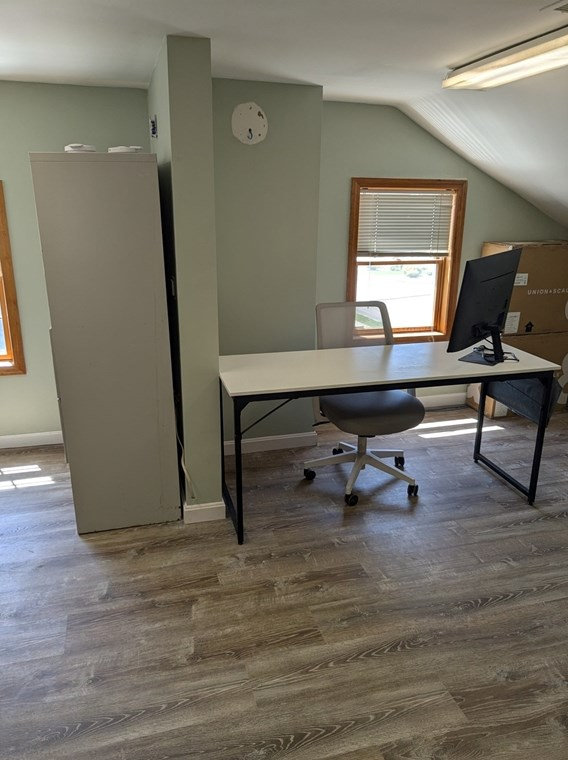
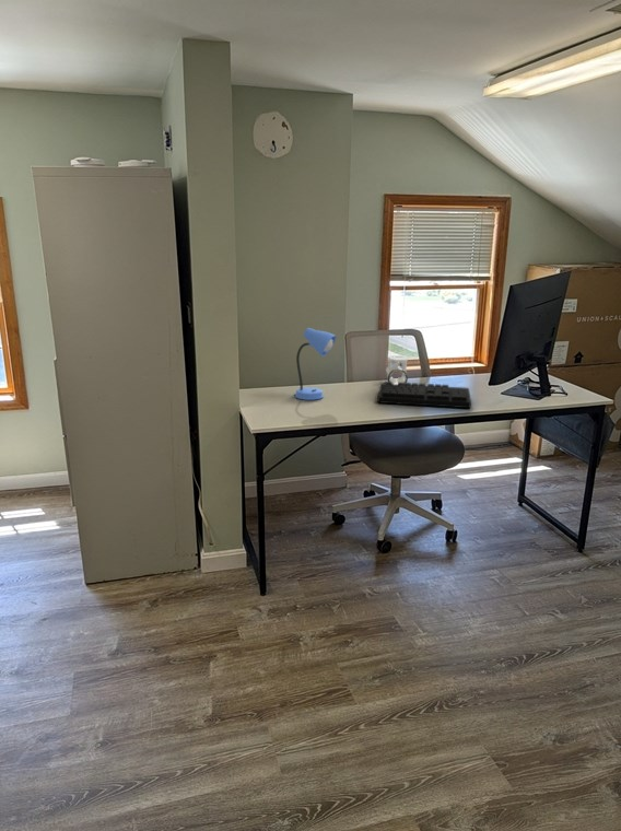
+ pipe fitting (397, 370)
+ desk lamp (320, 354)
+ keyboard (423, 394)
